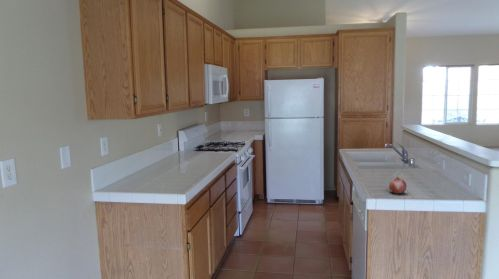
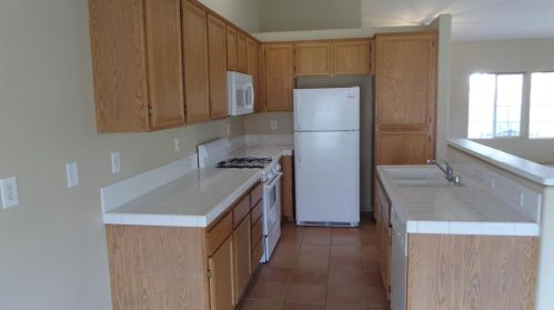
- fruit (397, 184)
